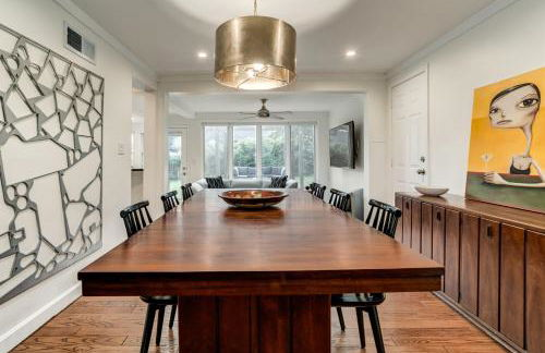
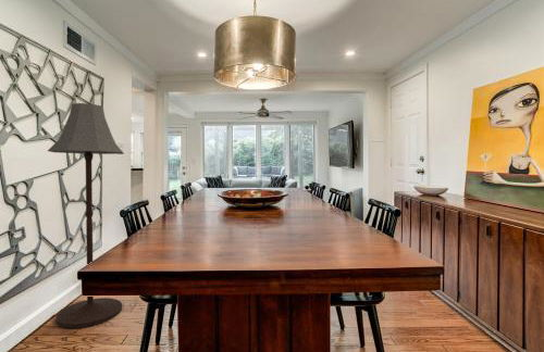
+ floor lamp (89, 210)
